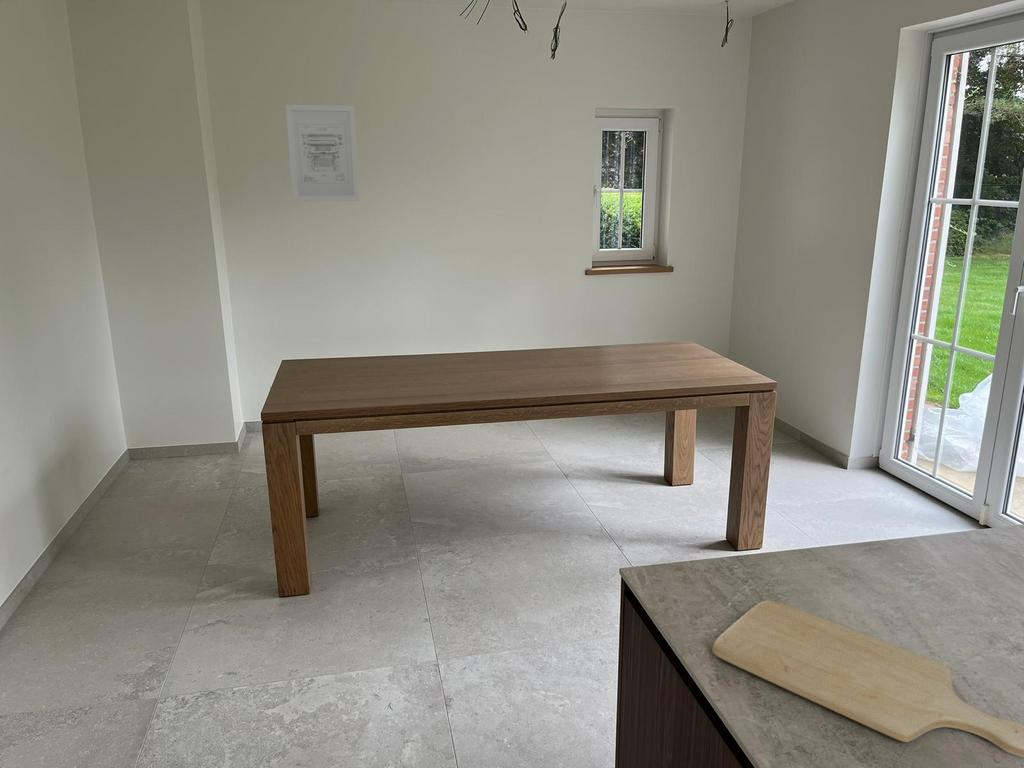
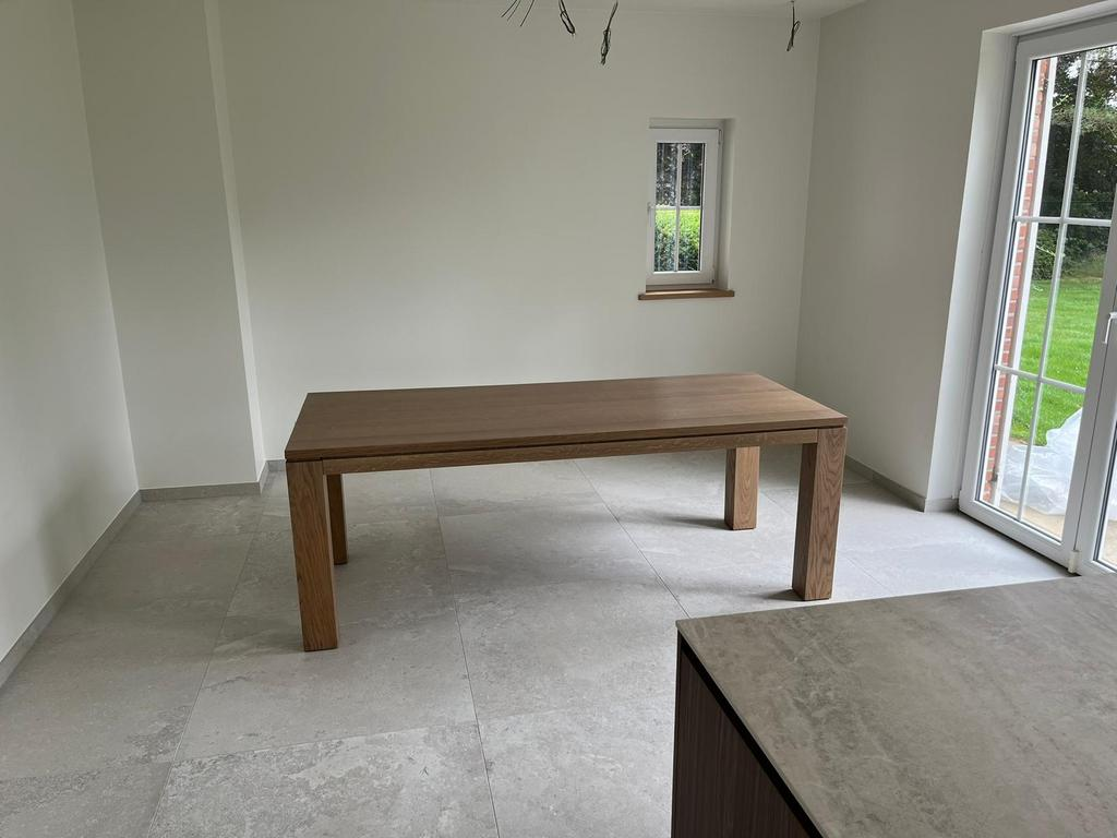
- wall art (323, 153)
- chopping board (869, 677)
